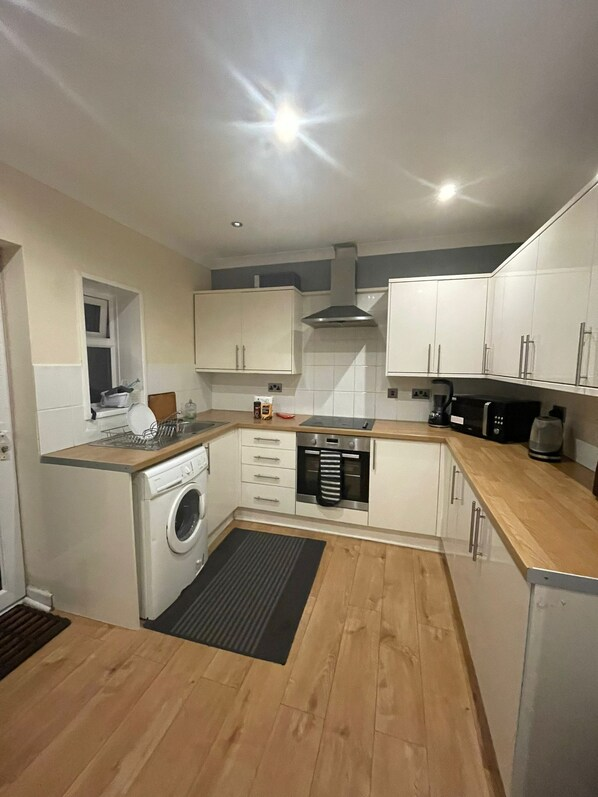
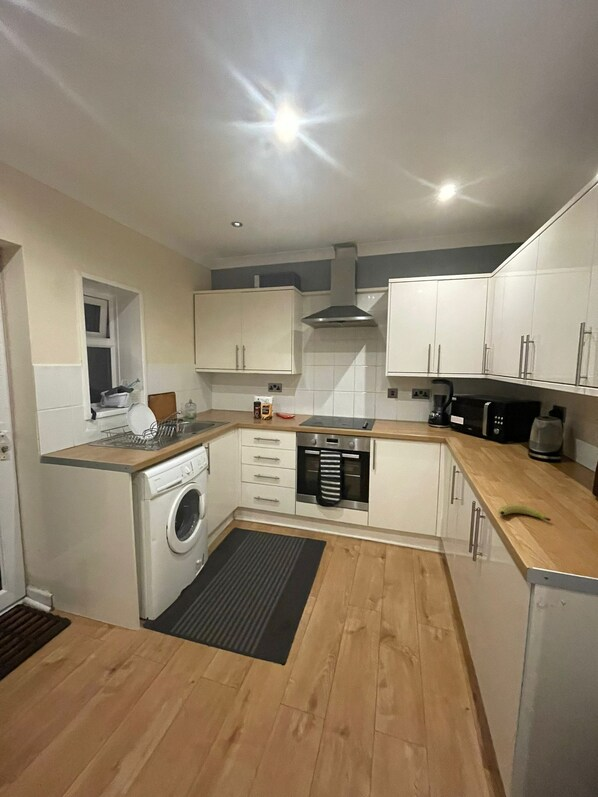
+ fruit (523, 513)
